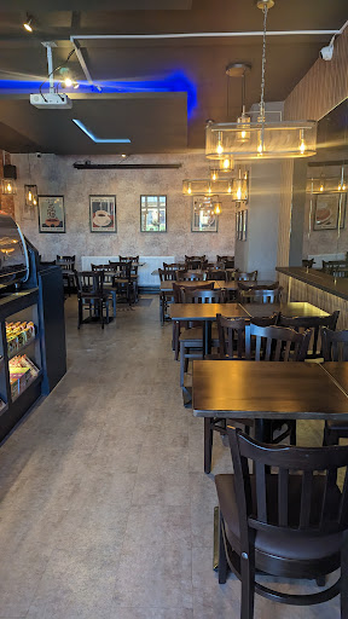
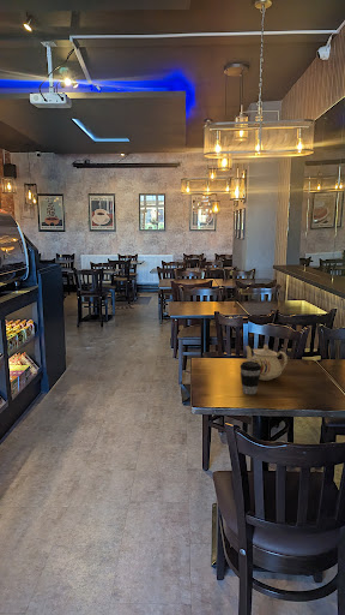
+ teapot (265, 360)
+ coffee cup (249, 377)
